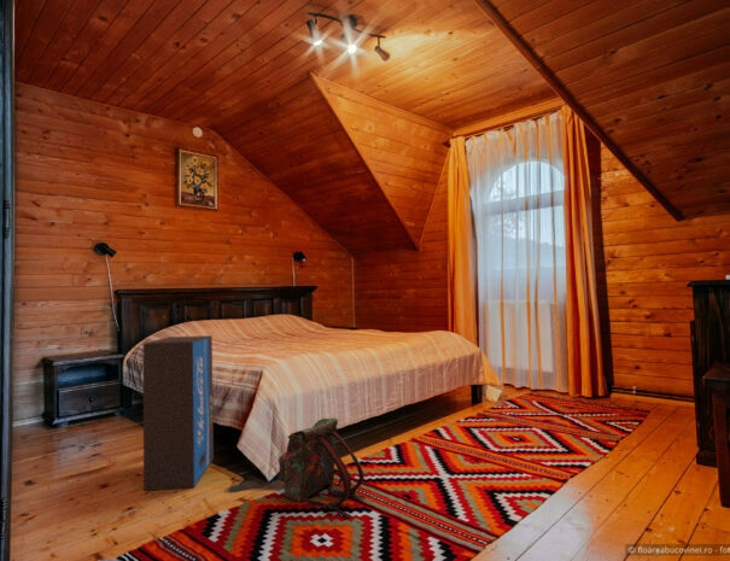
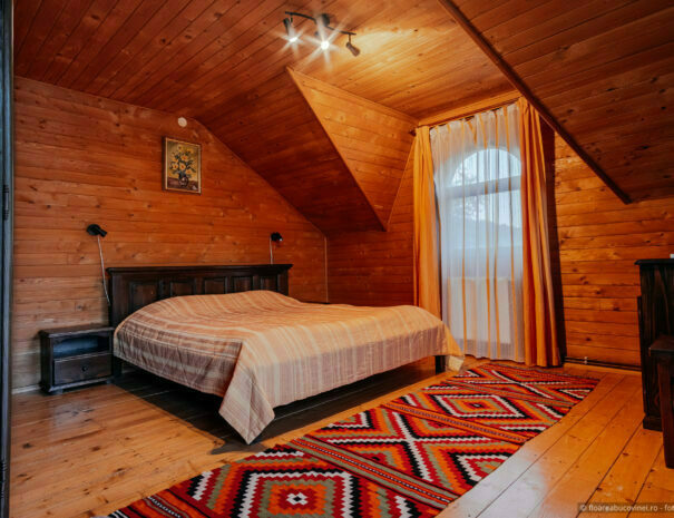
- air purifier (181, 405)
- backpack (323, 461)
